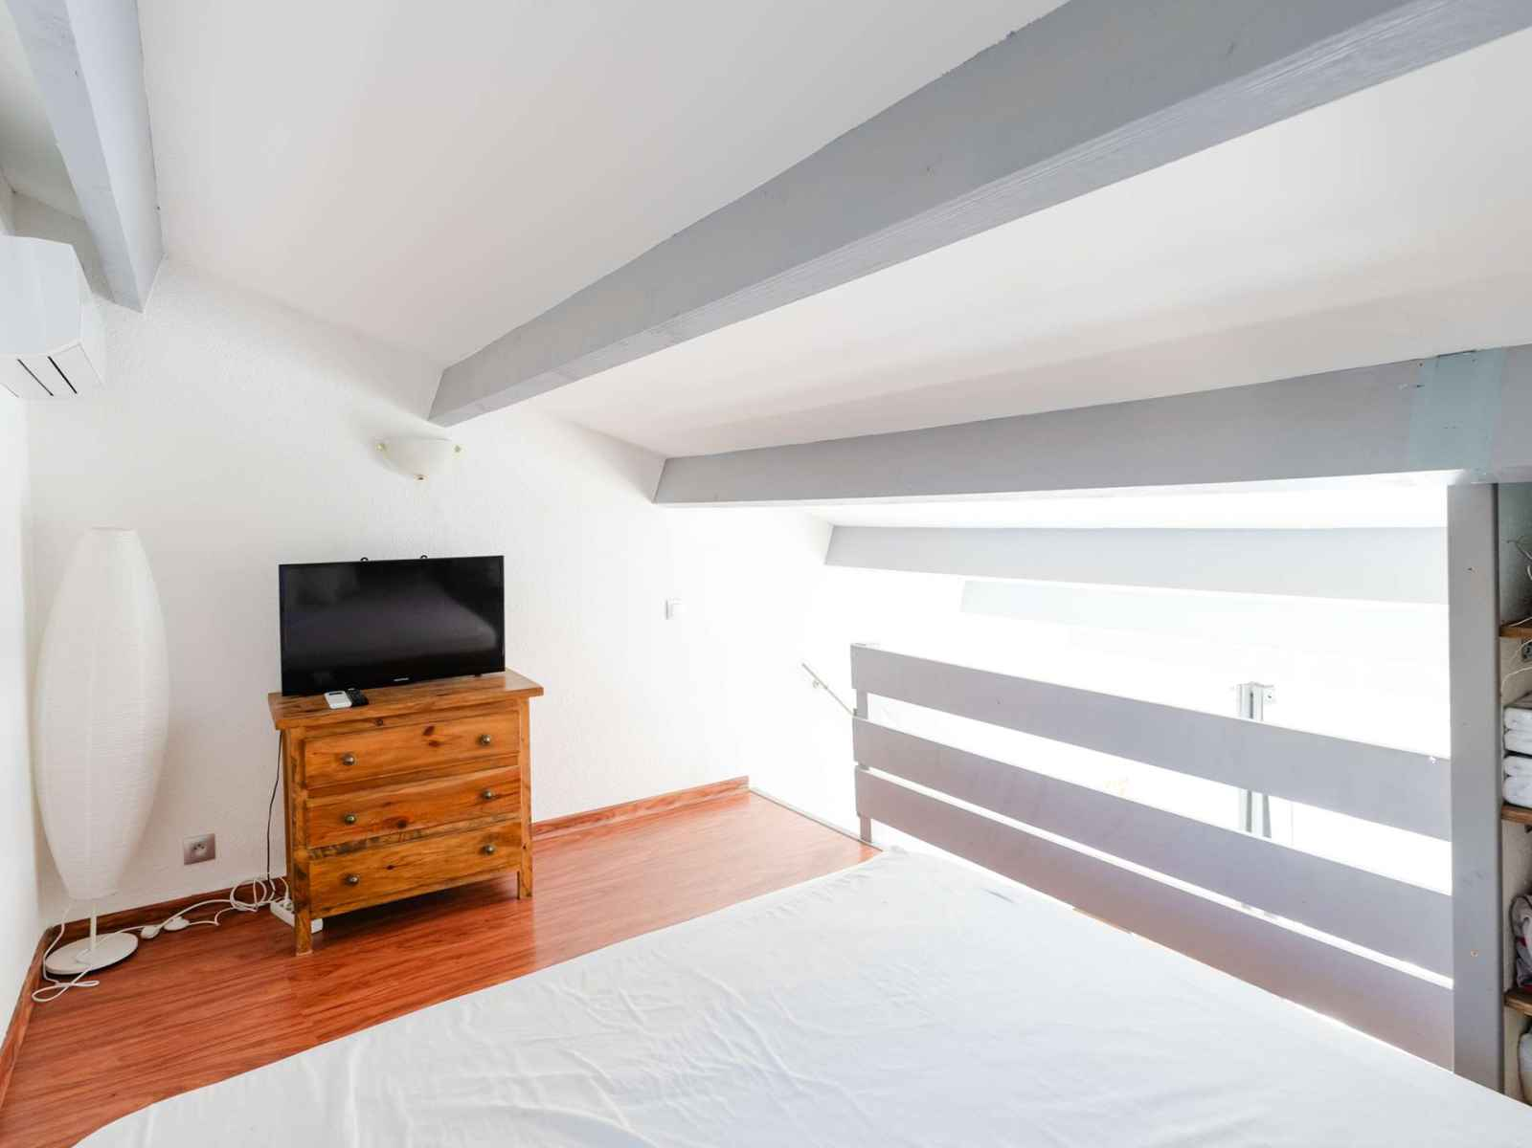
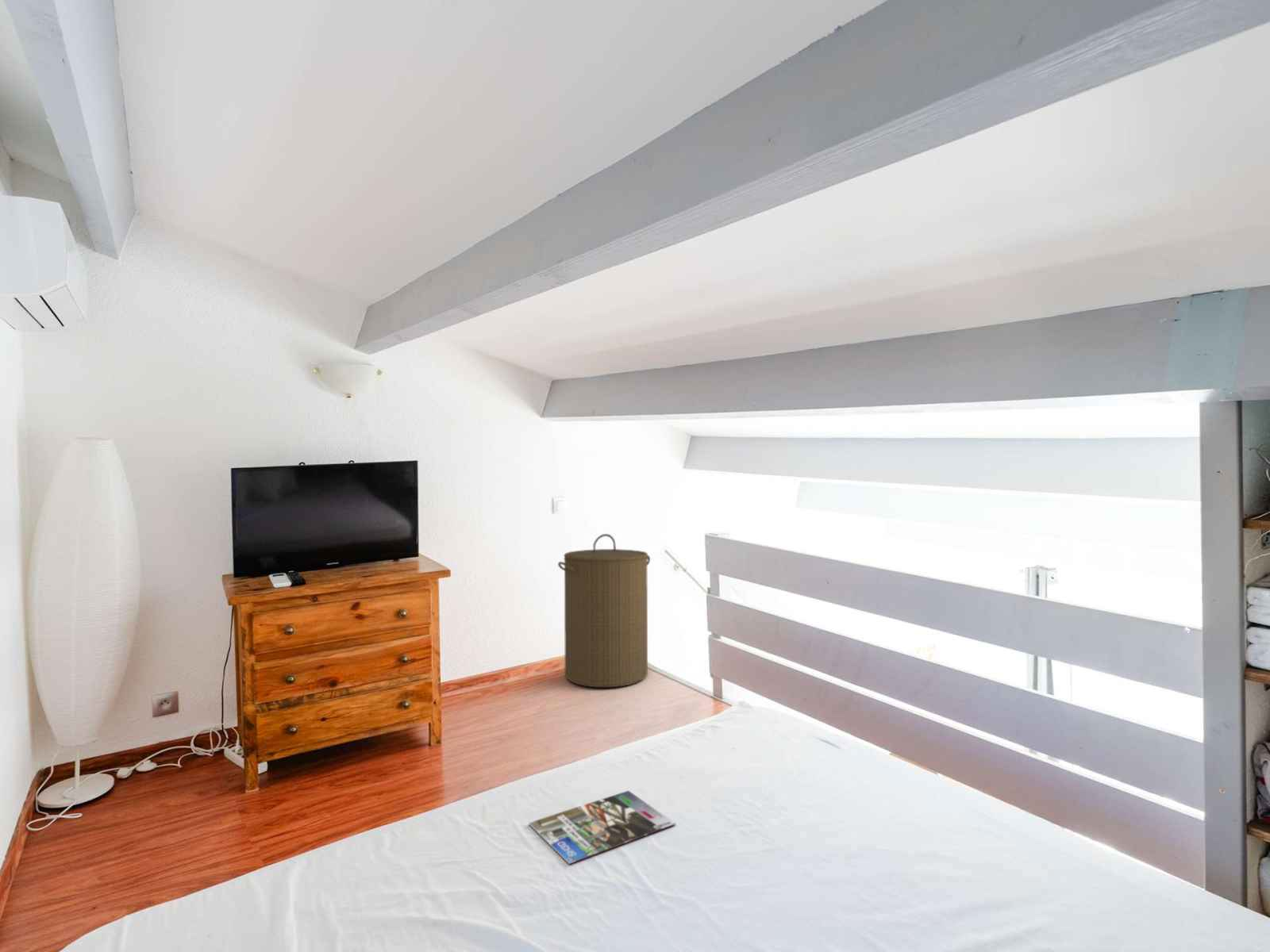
+ magazine (602, 823)
+ laundry hamper (606, 604)
